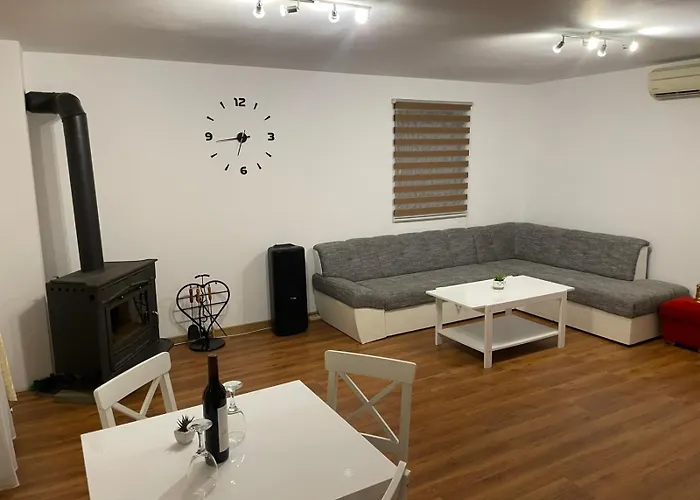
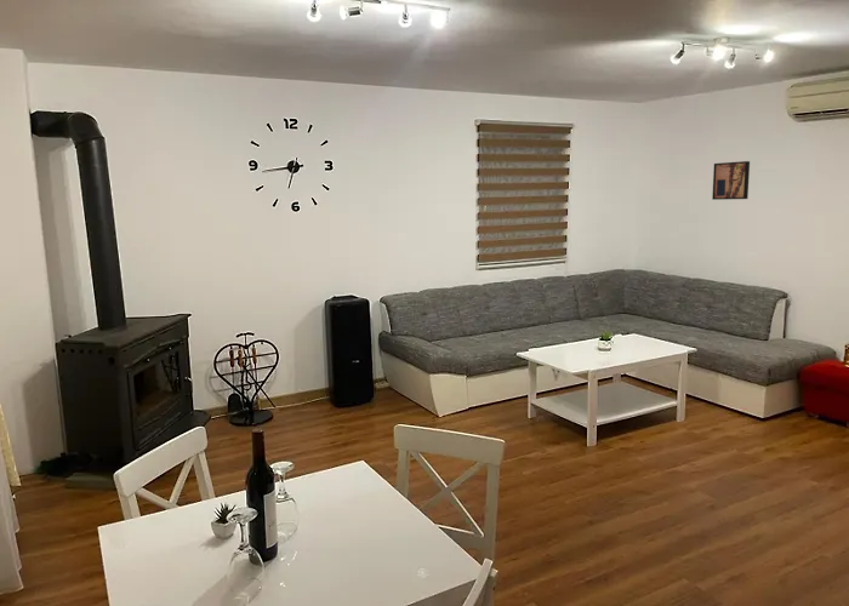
+ wall art (730, 181)
